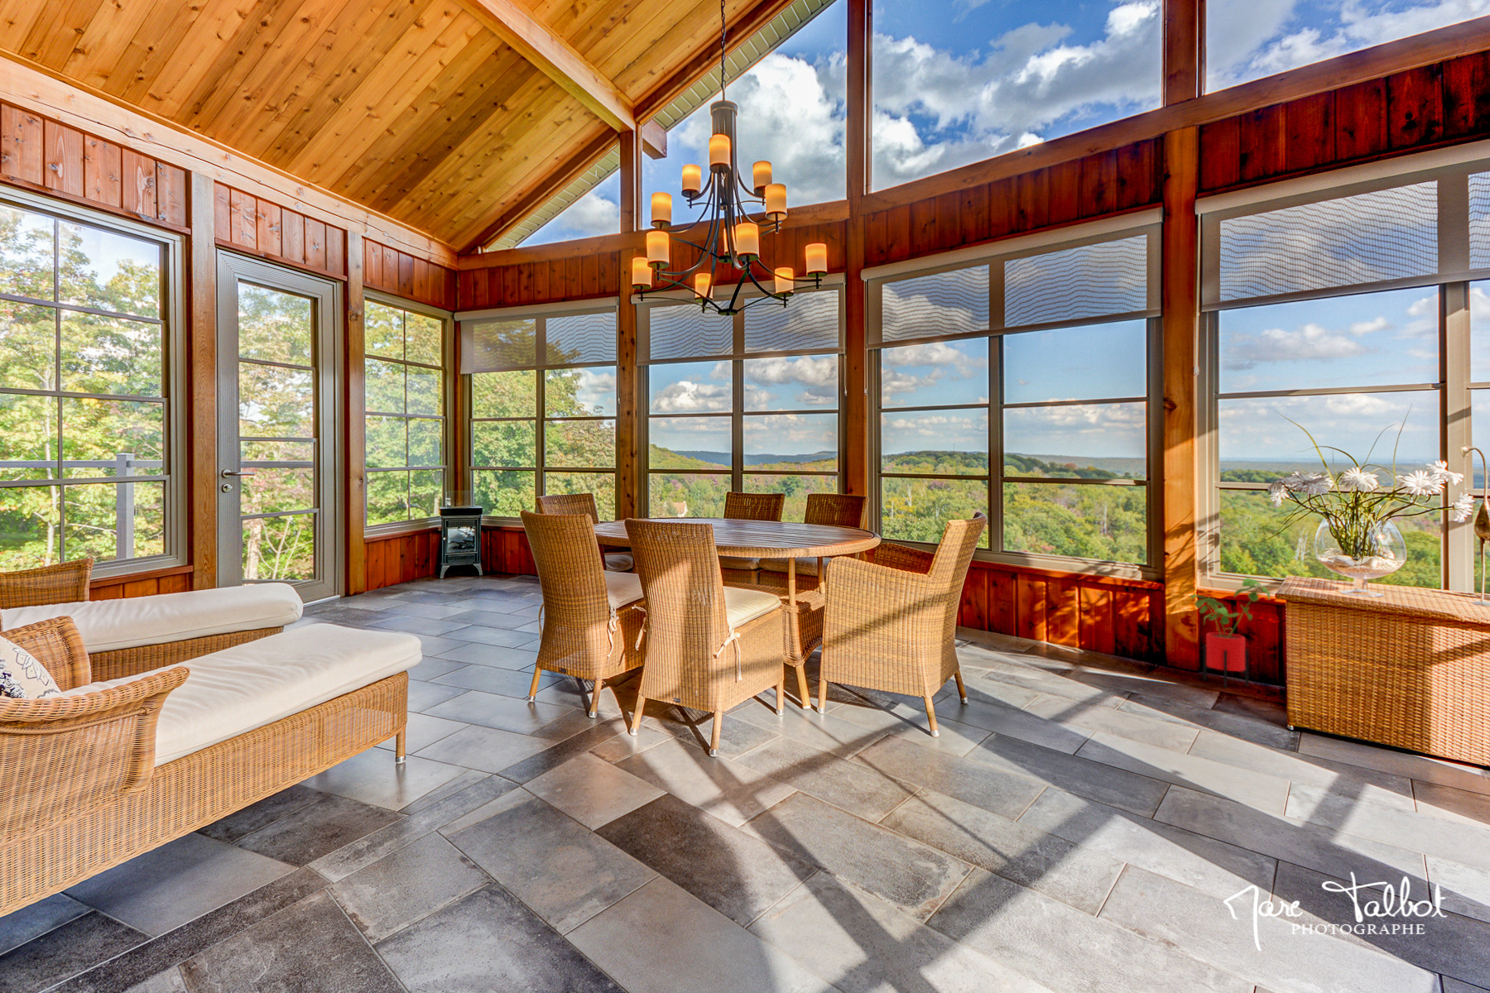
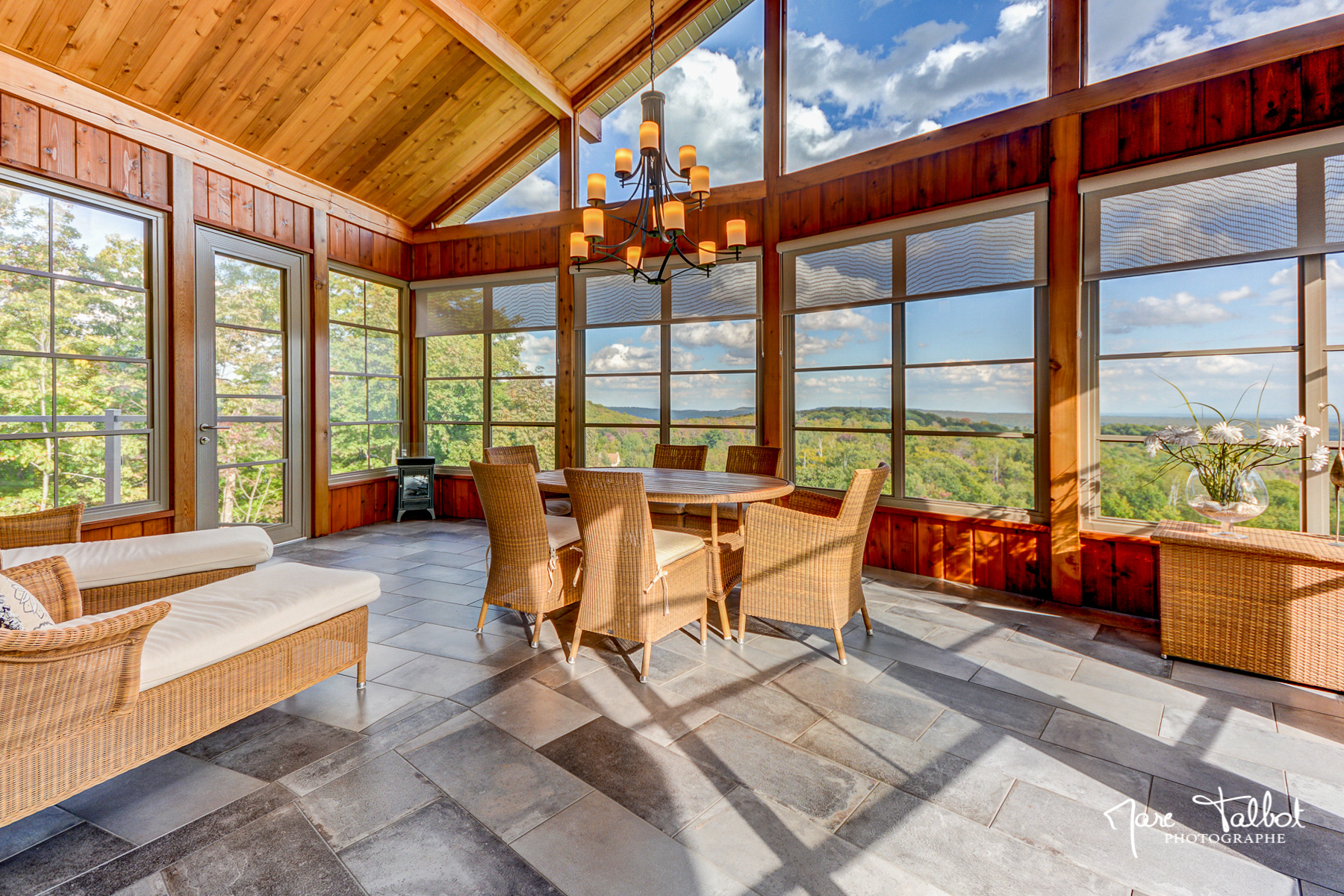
- house plant (1231, 628)
